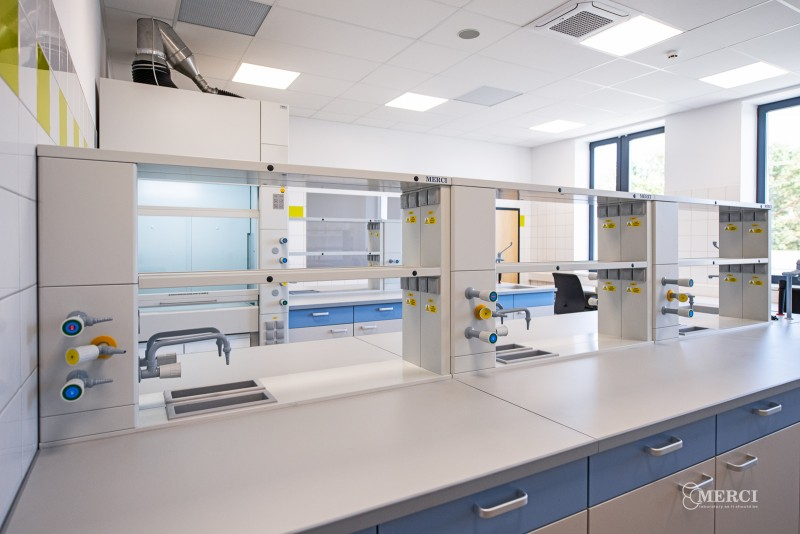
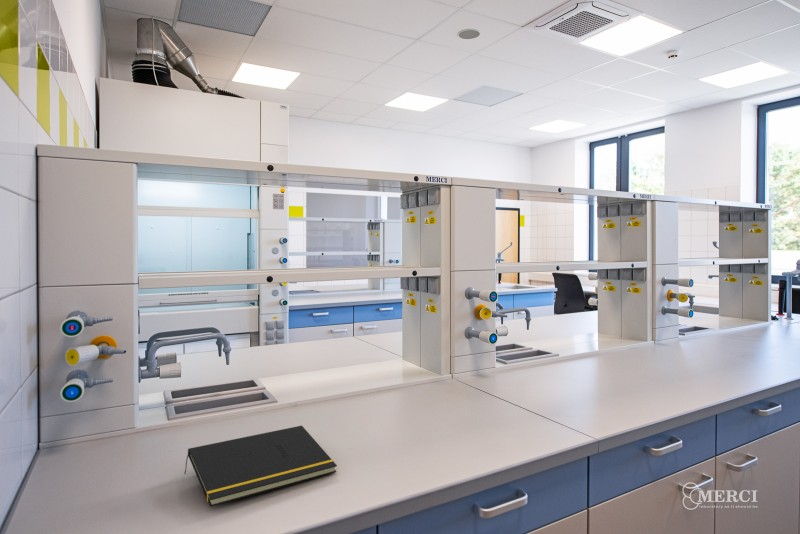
+ notepad (262, 460)
